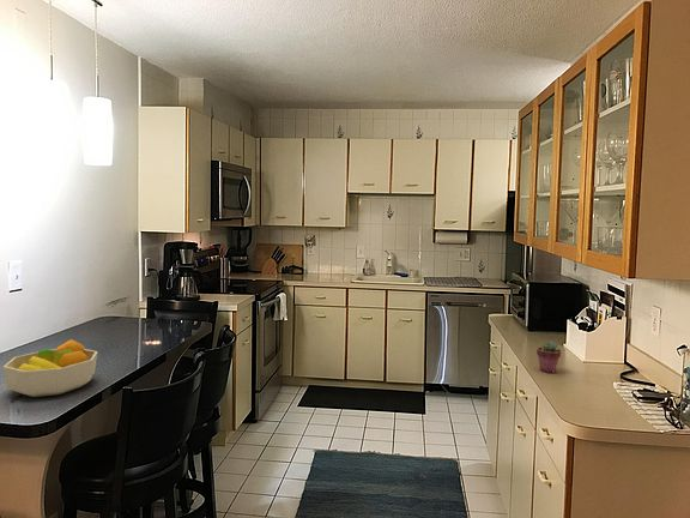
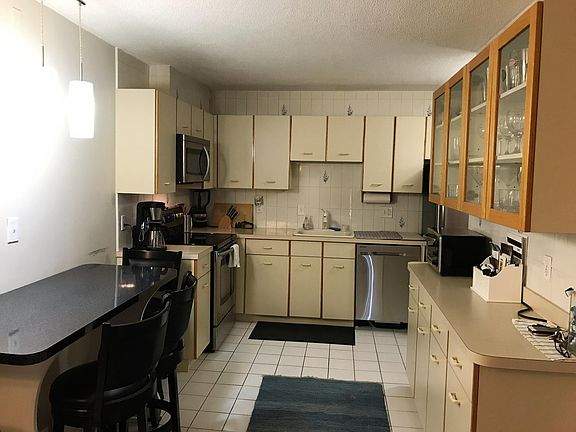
- potted succulent (549, 355)
- fruit bowl (53, 366)
